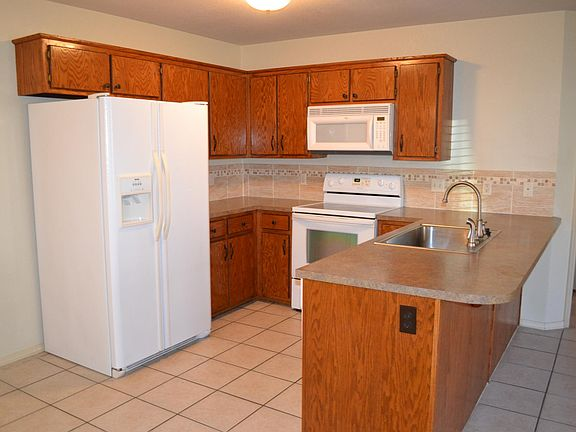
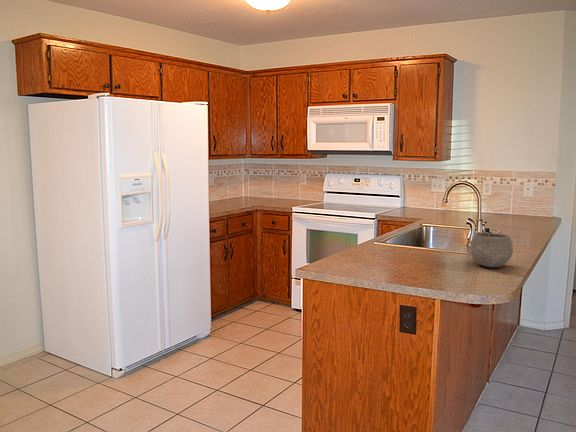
+ bowl (491, 249)
